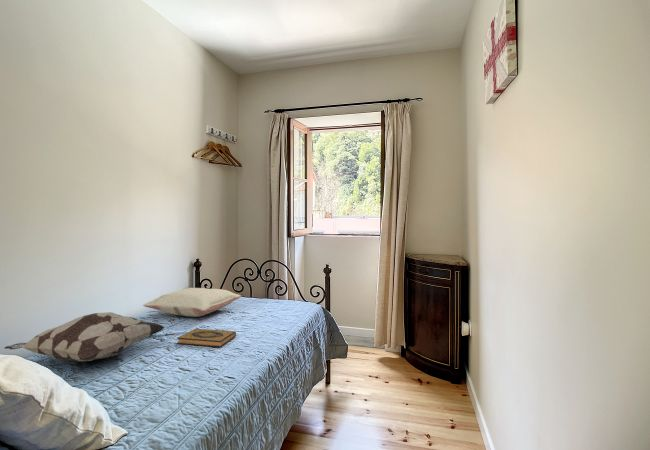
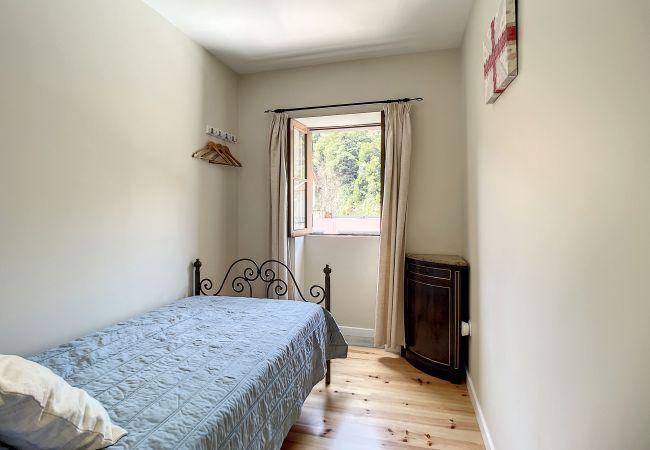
- hardback book (207, 337)
- pillow (195, 301)
- decorative pillow (91, 336)
